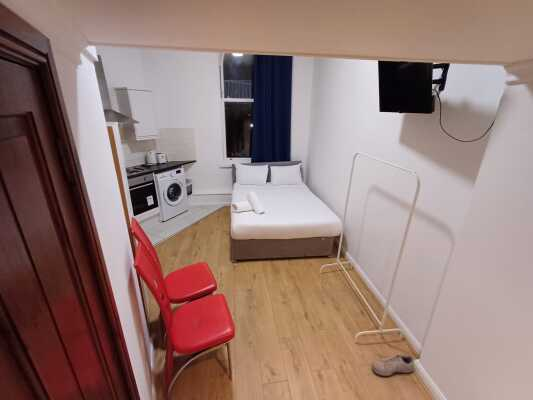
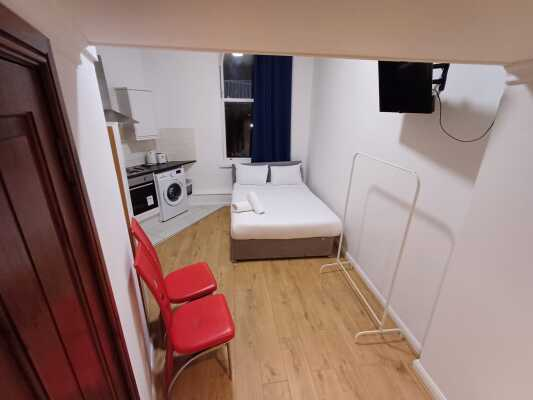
- shoe (392, 362)
